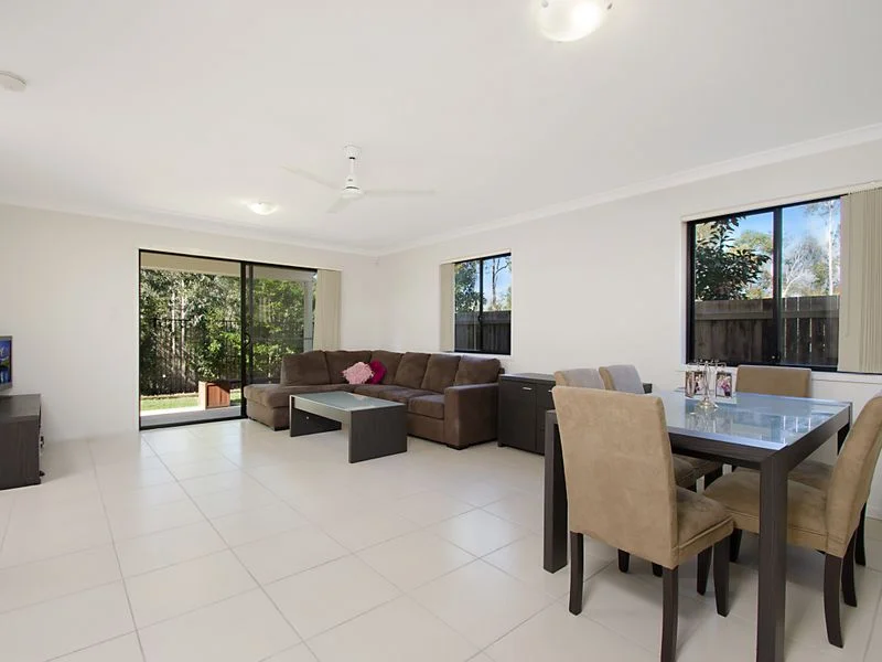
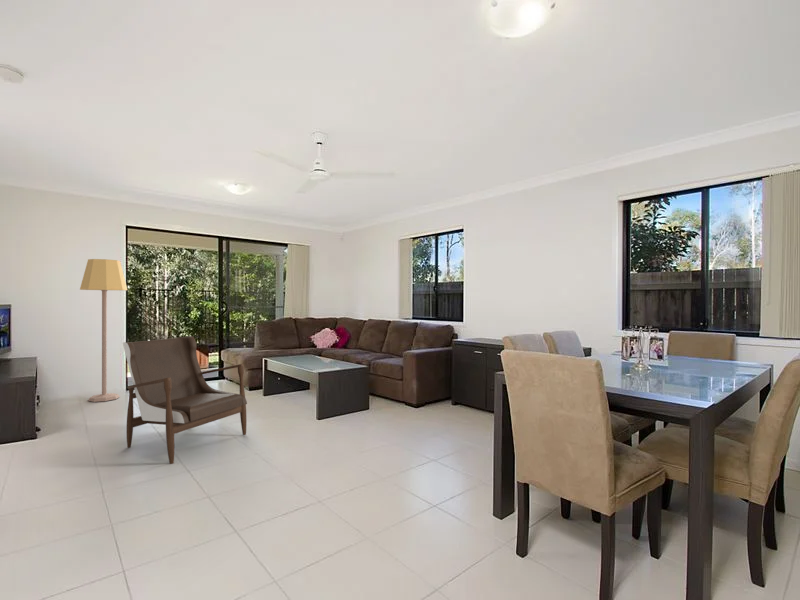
+ lamp (104, 329)
+ armchair (184, 391)
